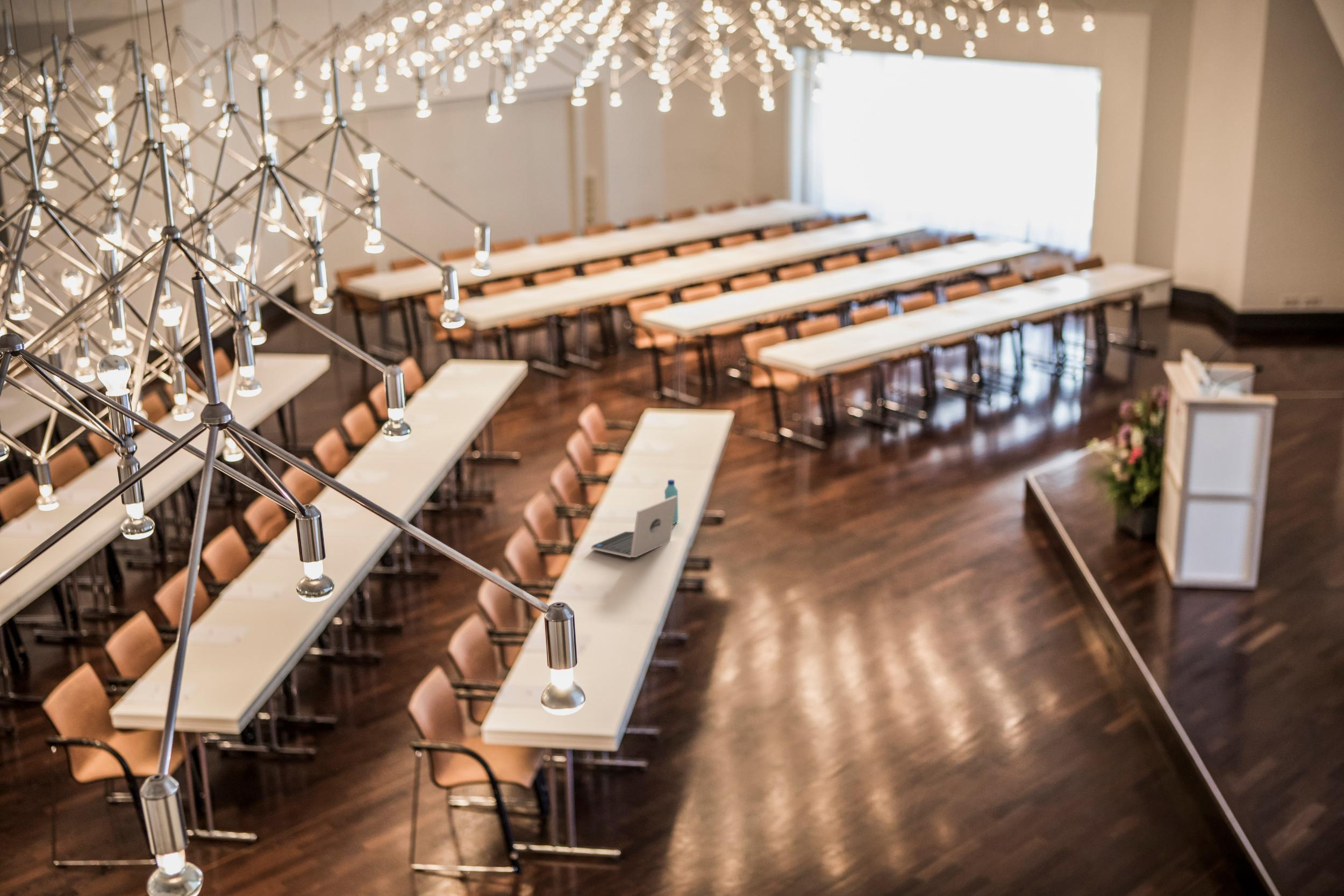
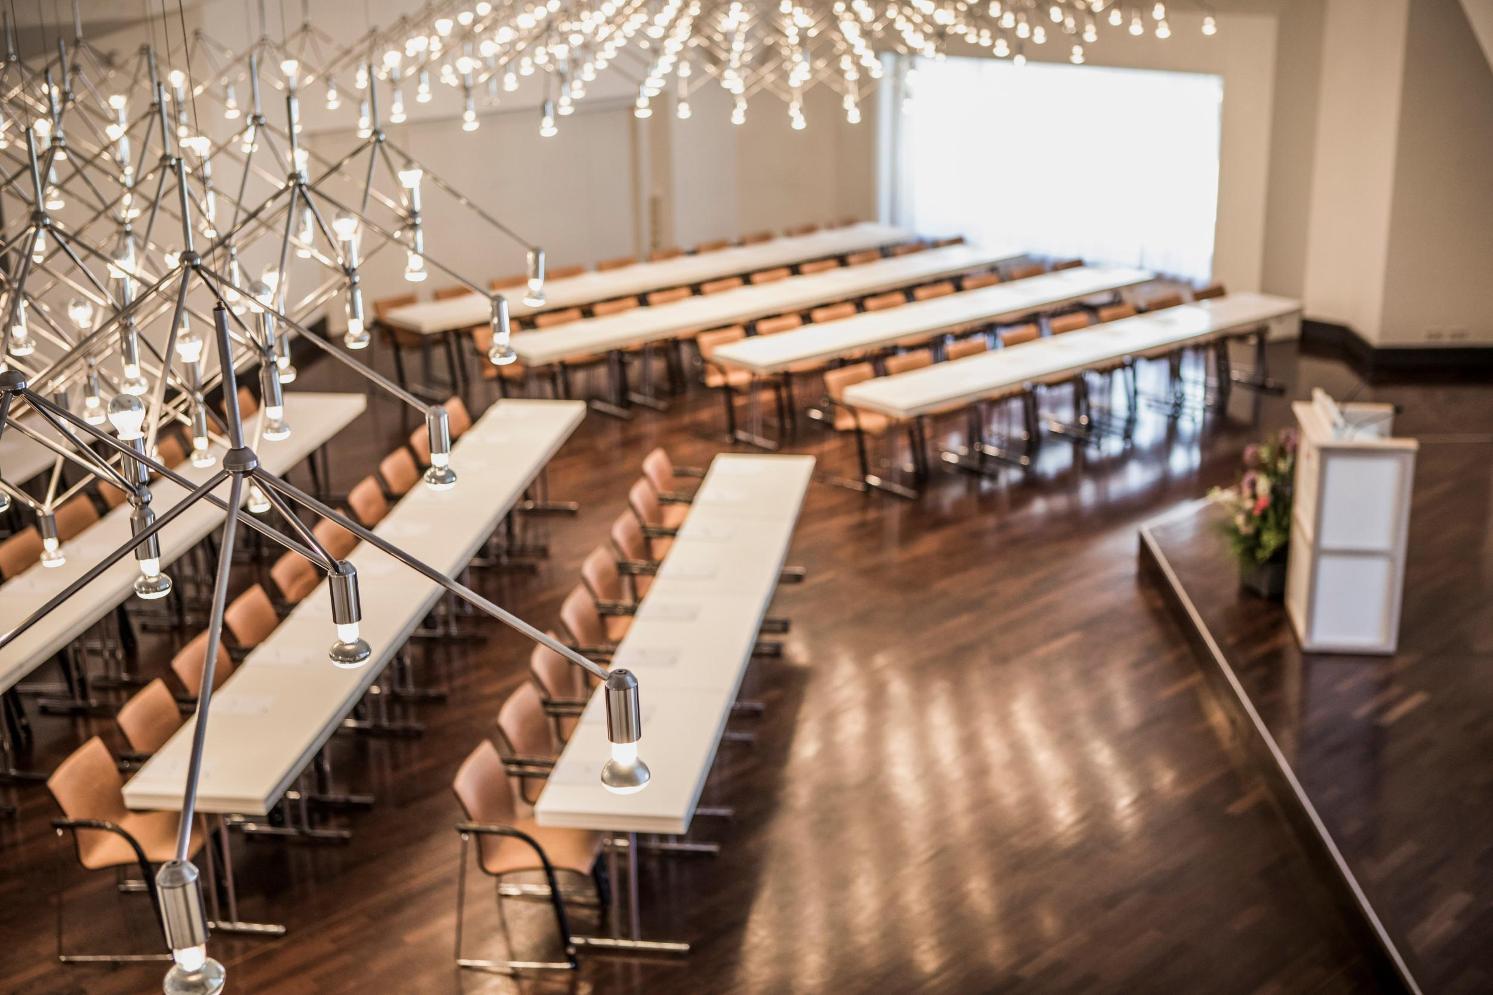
- water bottle (669, 498)
- laptop (635, 522)
